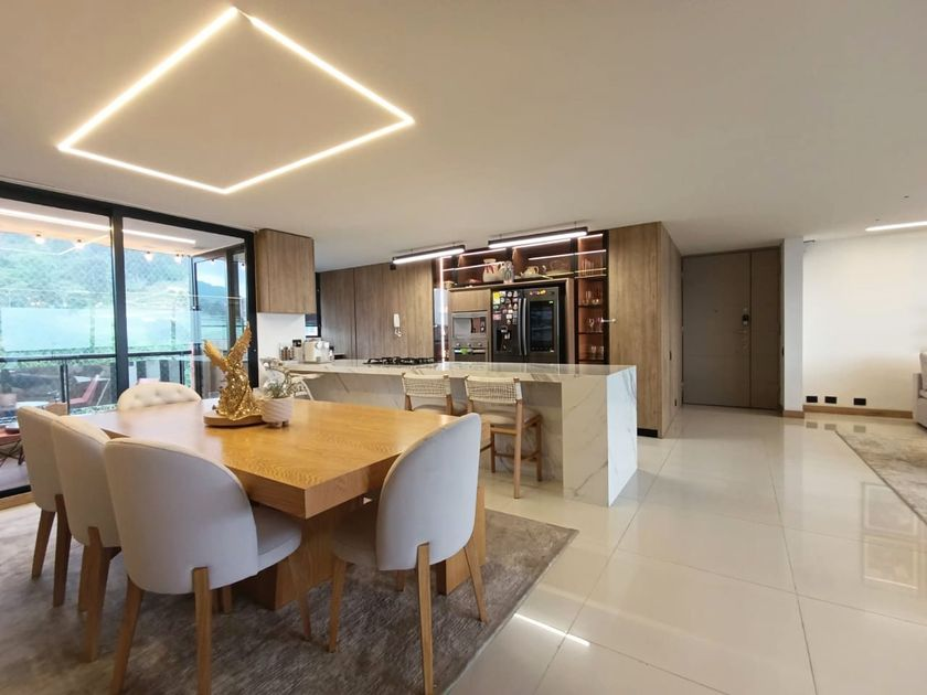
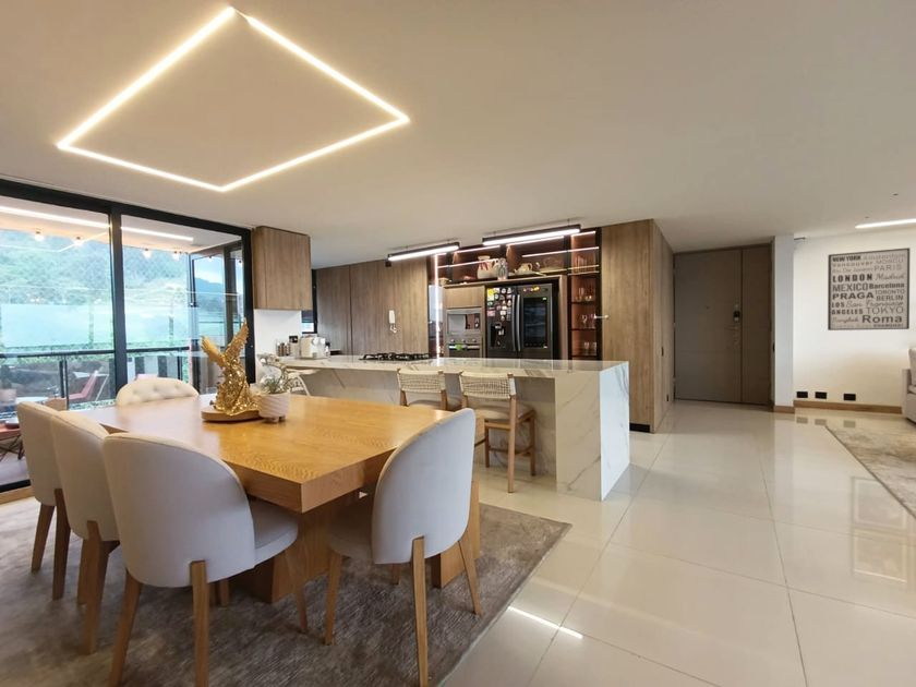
+ wall art (867, 290)
